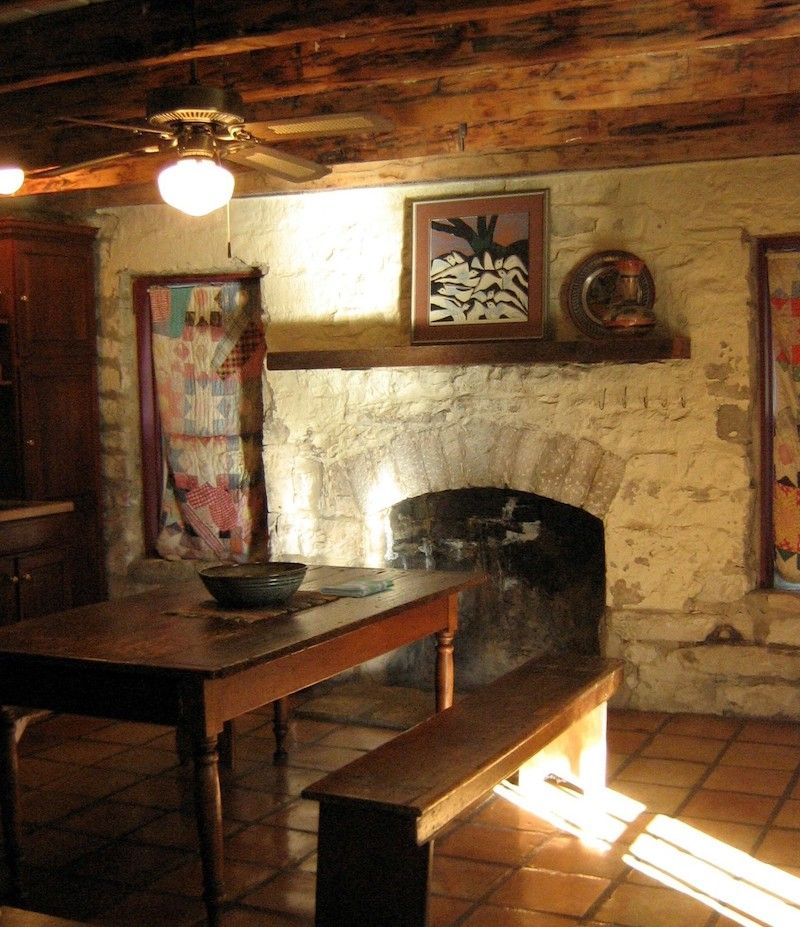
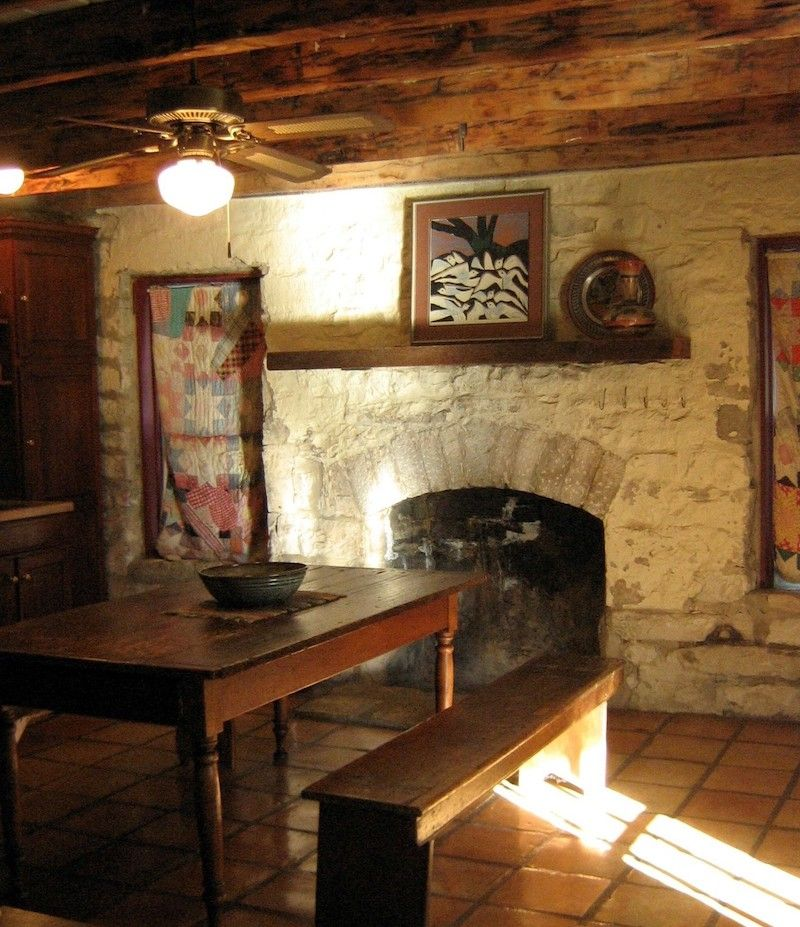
- dish towel (357, 585)
